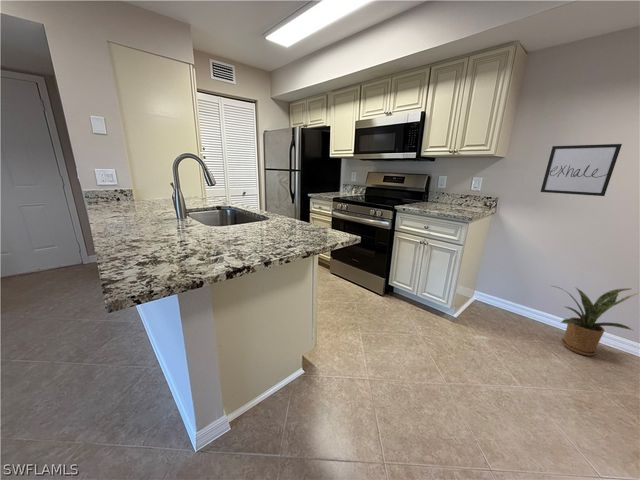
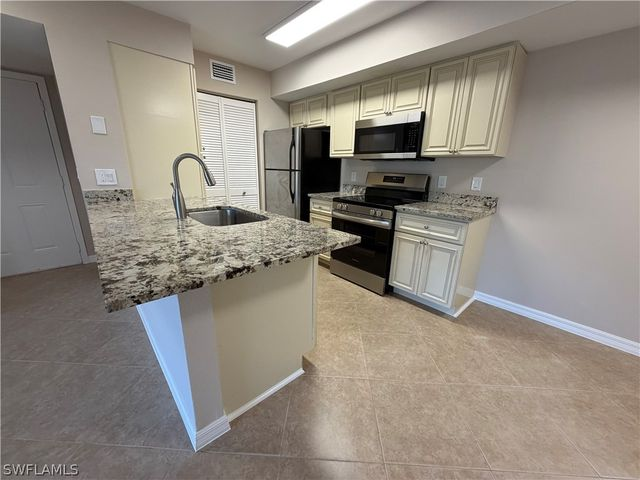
- house plant (586, 315)
- wall art (577, 170)
